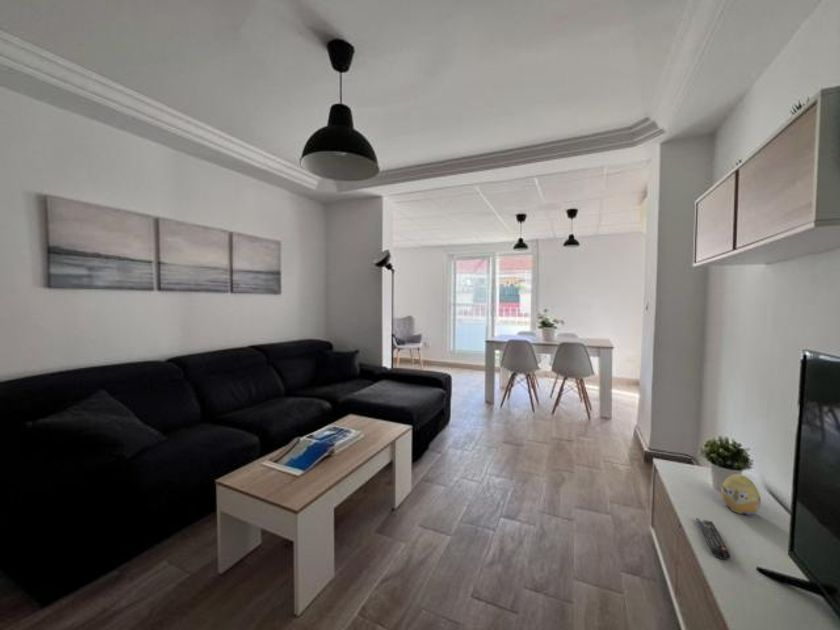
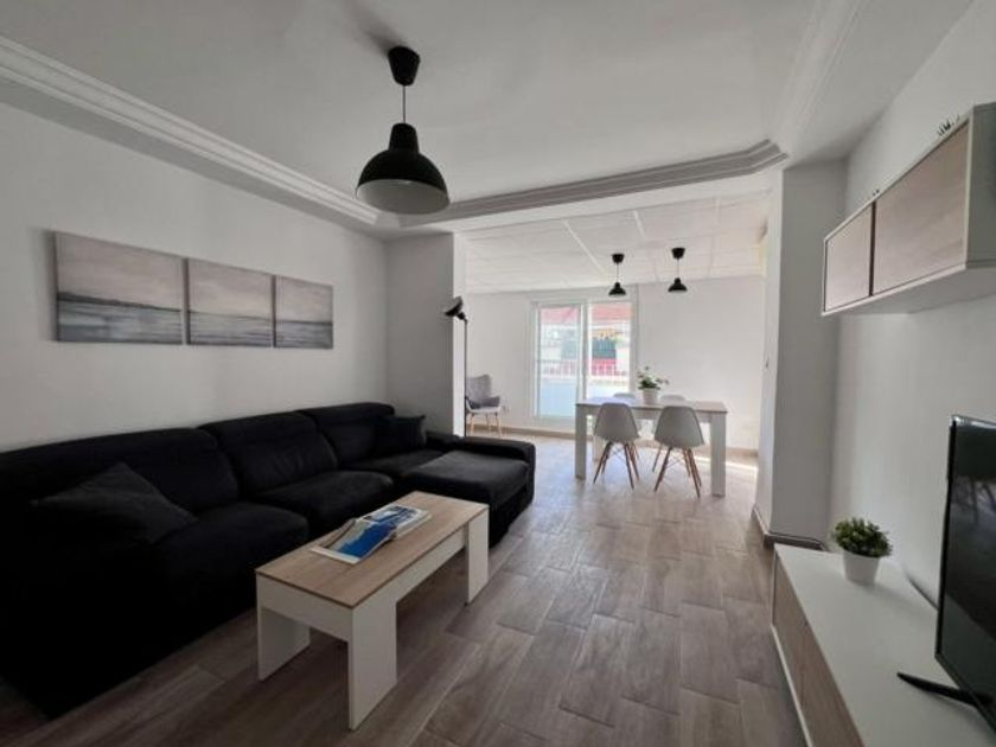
- decorative egg (740, 492)
- remote control (711, 536)
